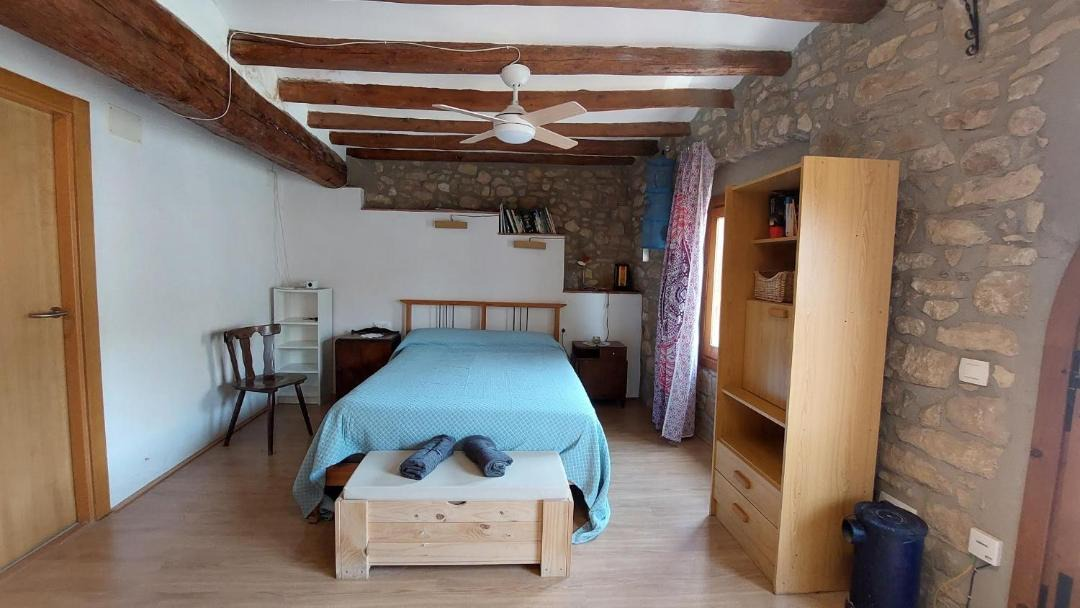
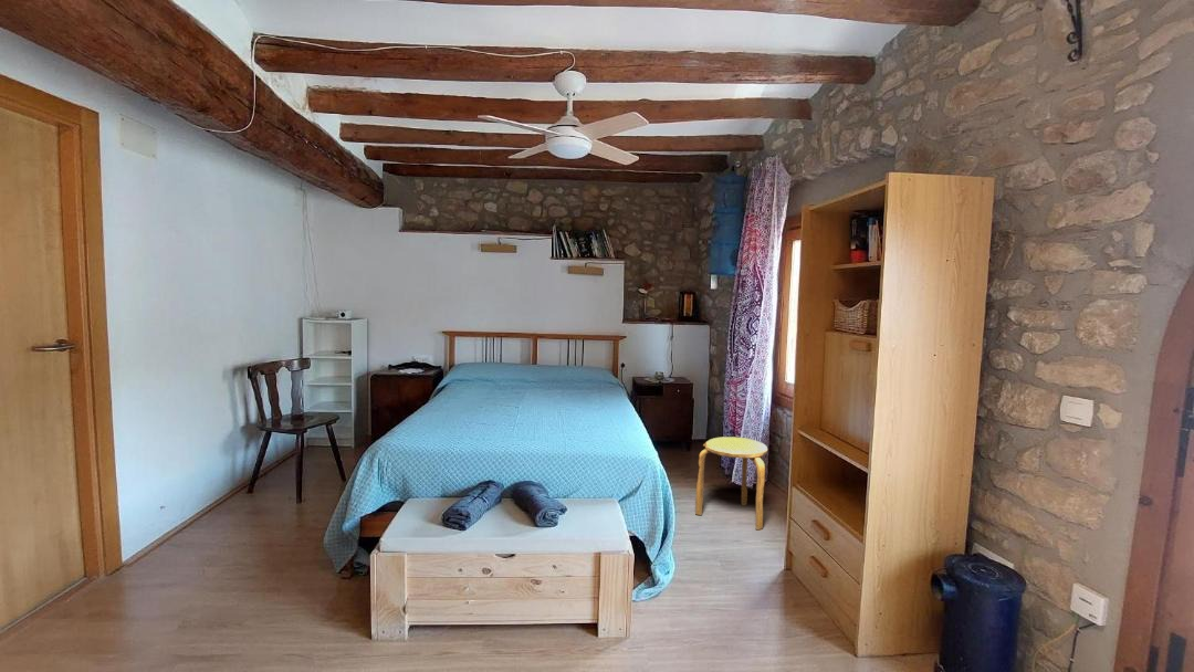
+ stool (742, 480)
